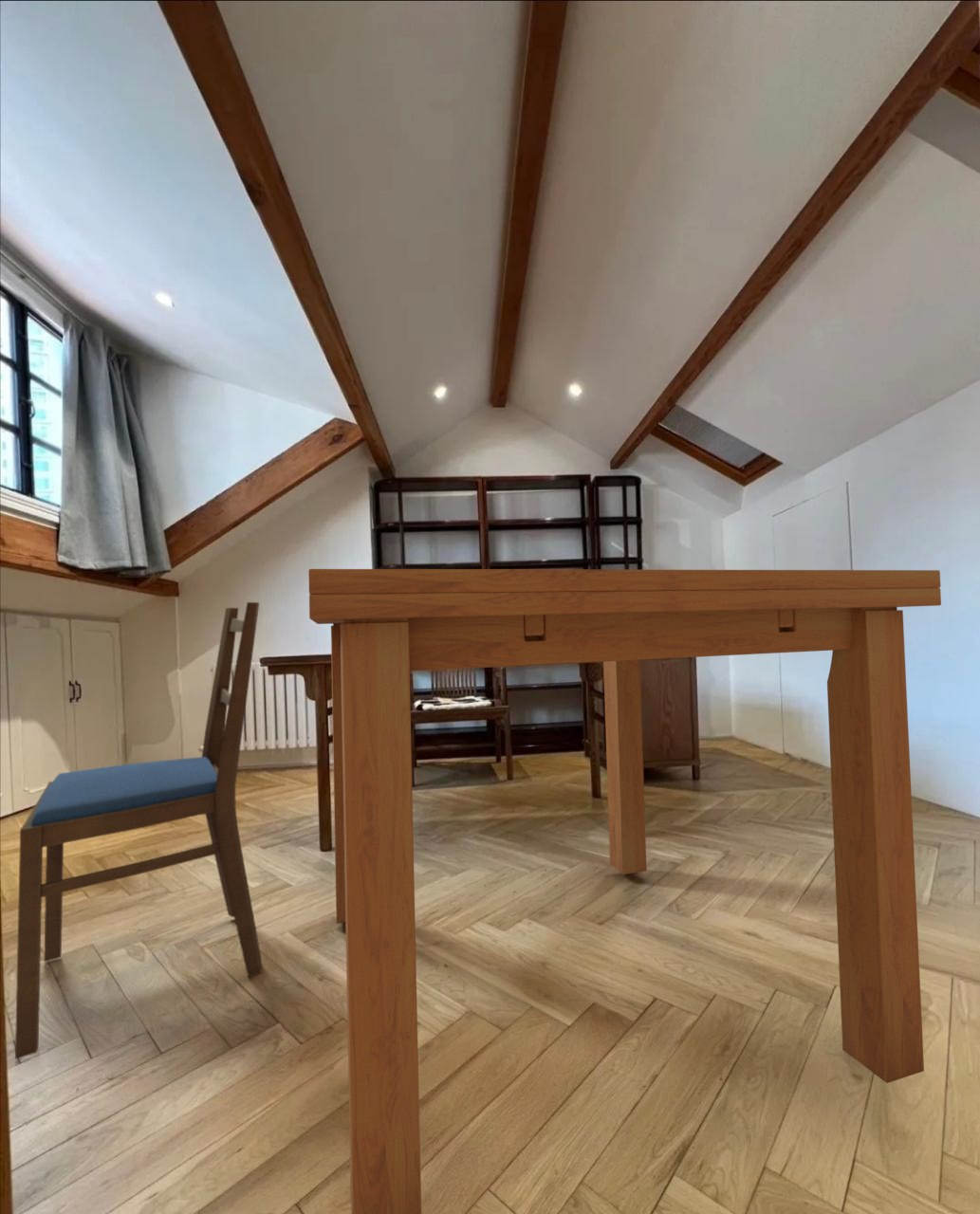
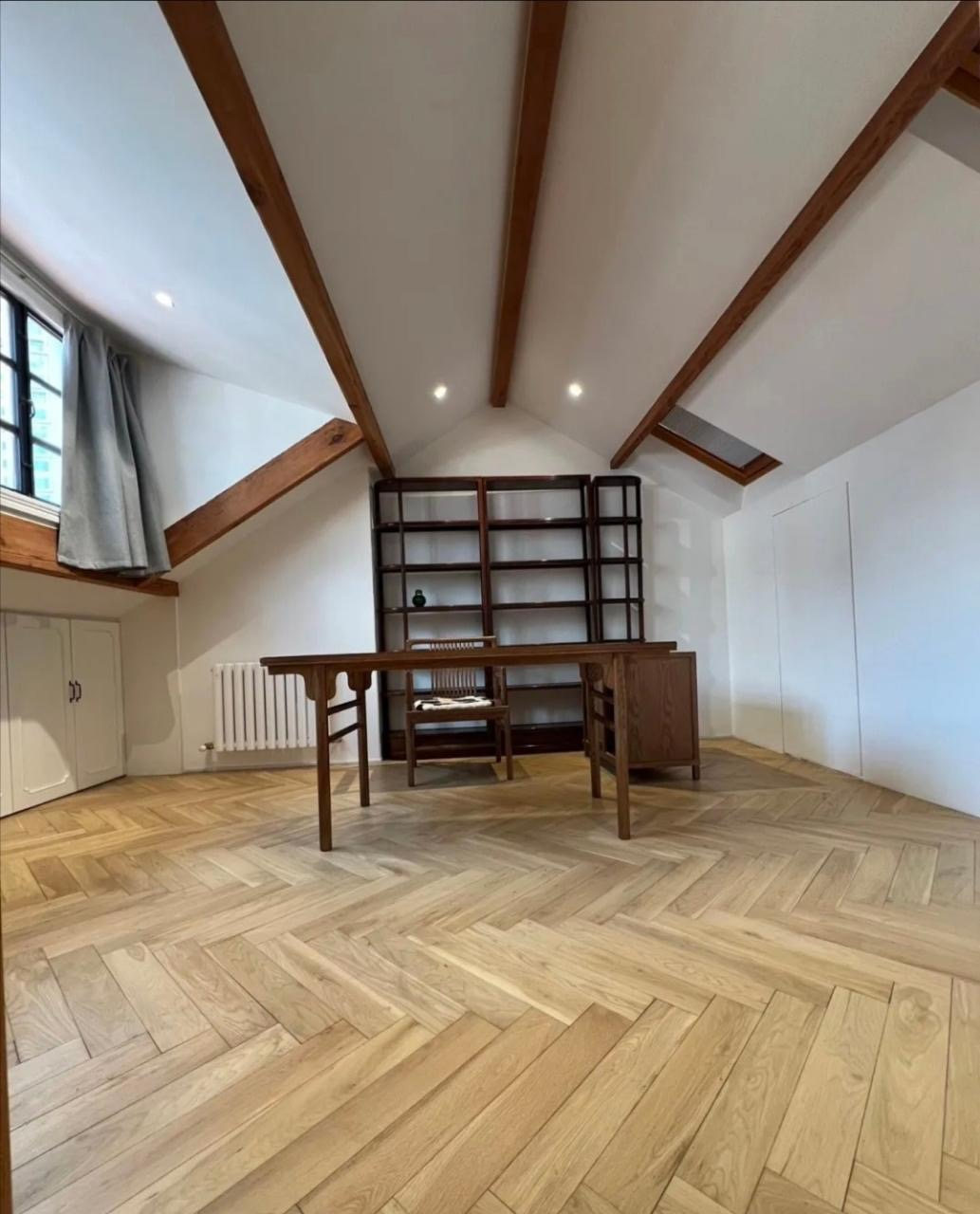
- dining chair (144, 786)
- dining table (607, 780)
